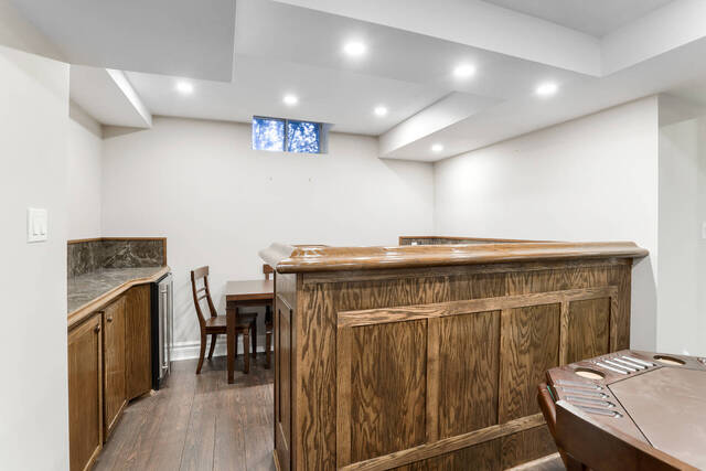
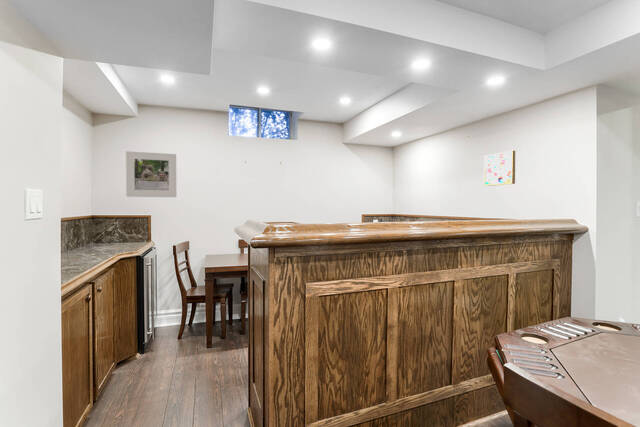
+ wall art (498, 169)
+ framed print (151, 174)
